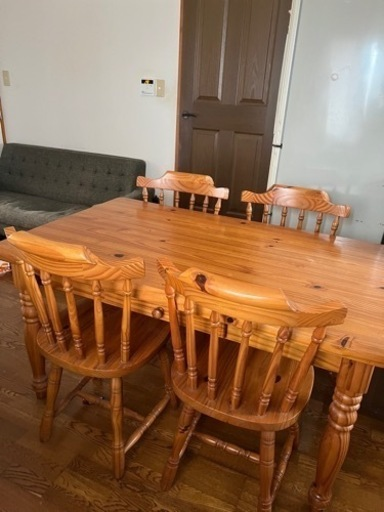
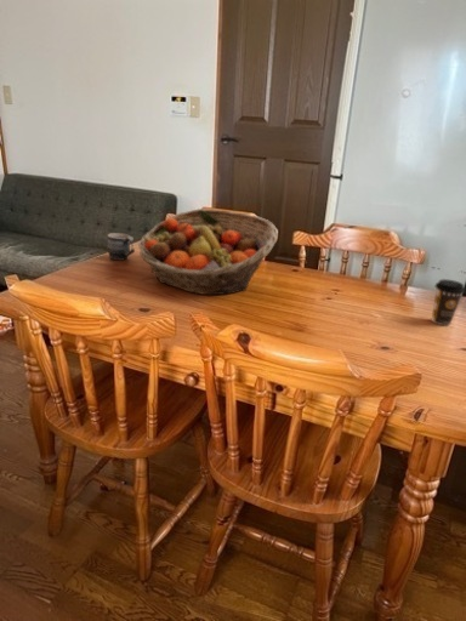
+ coffee cup (445, 302)
+ fruit basket (206, 249)
+ mug (123, 246)
